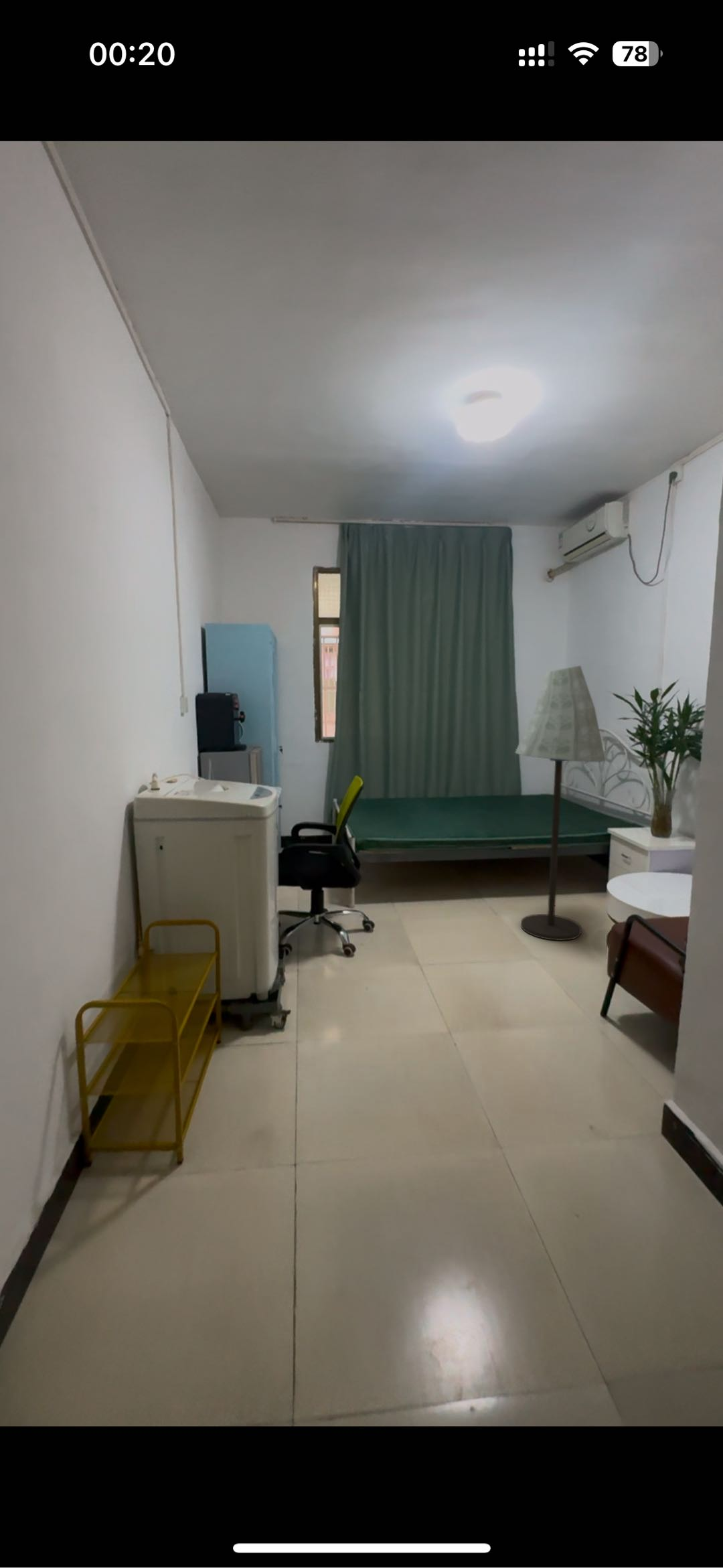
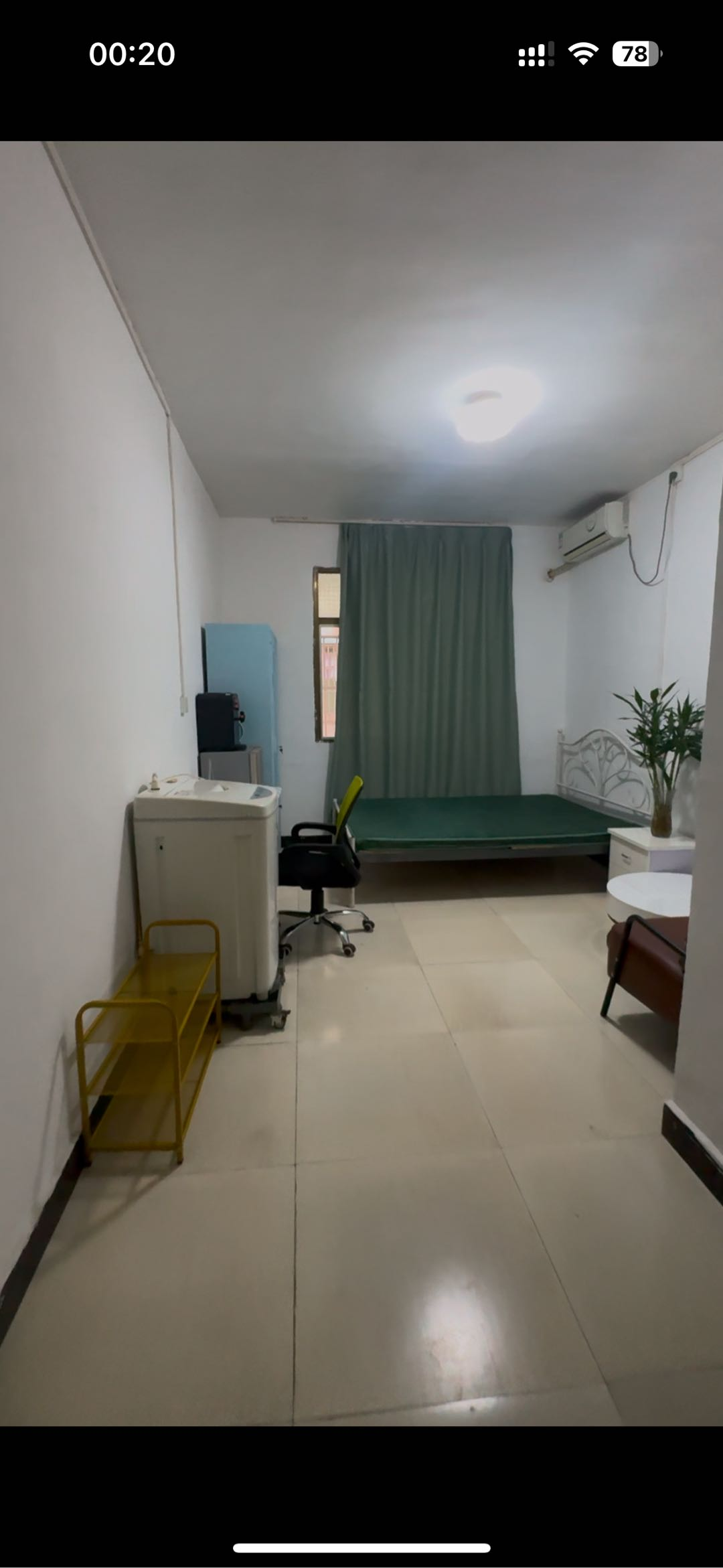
- floor lamp (556, 801)
